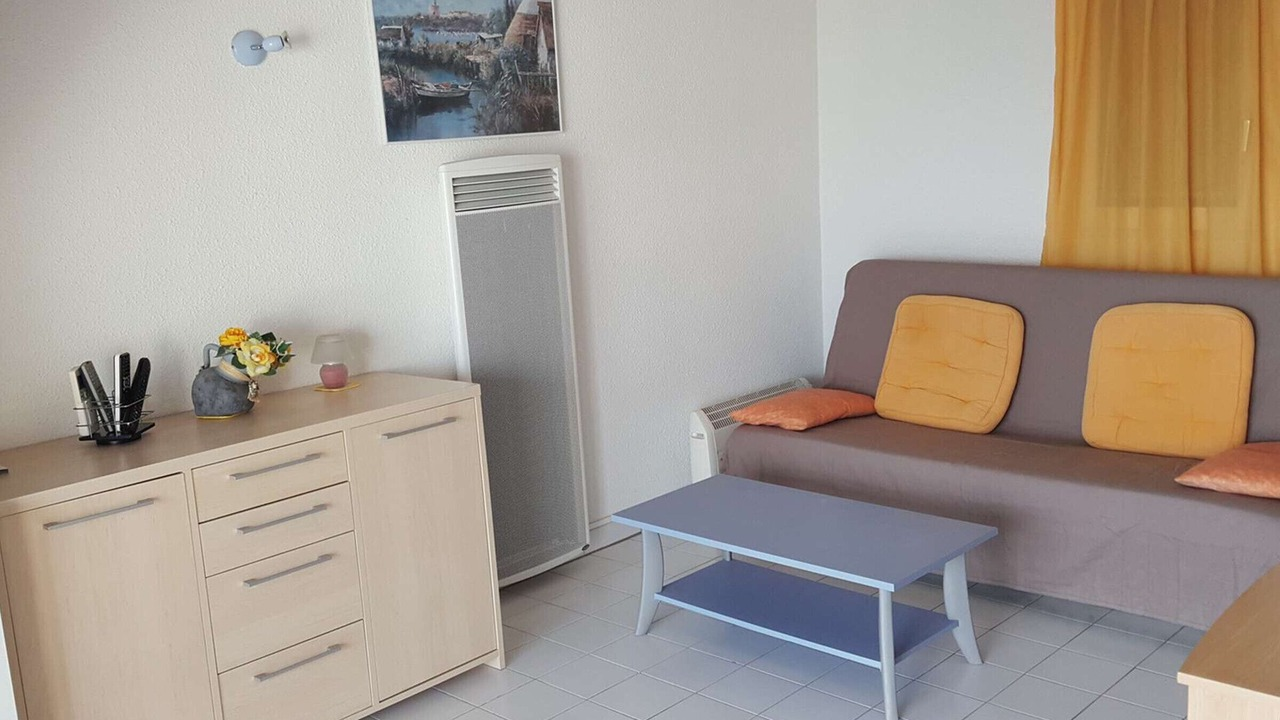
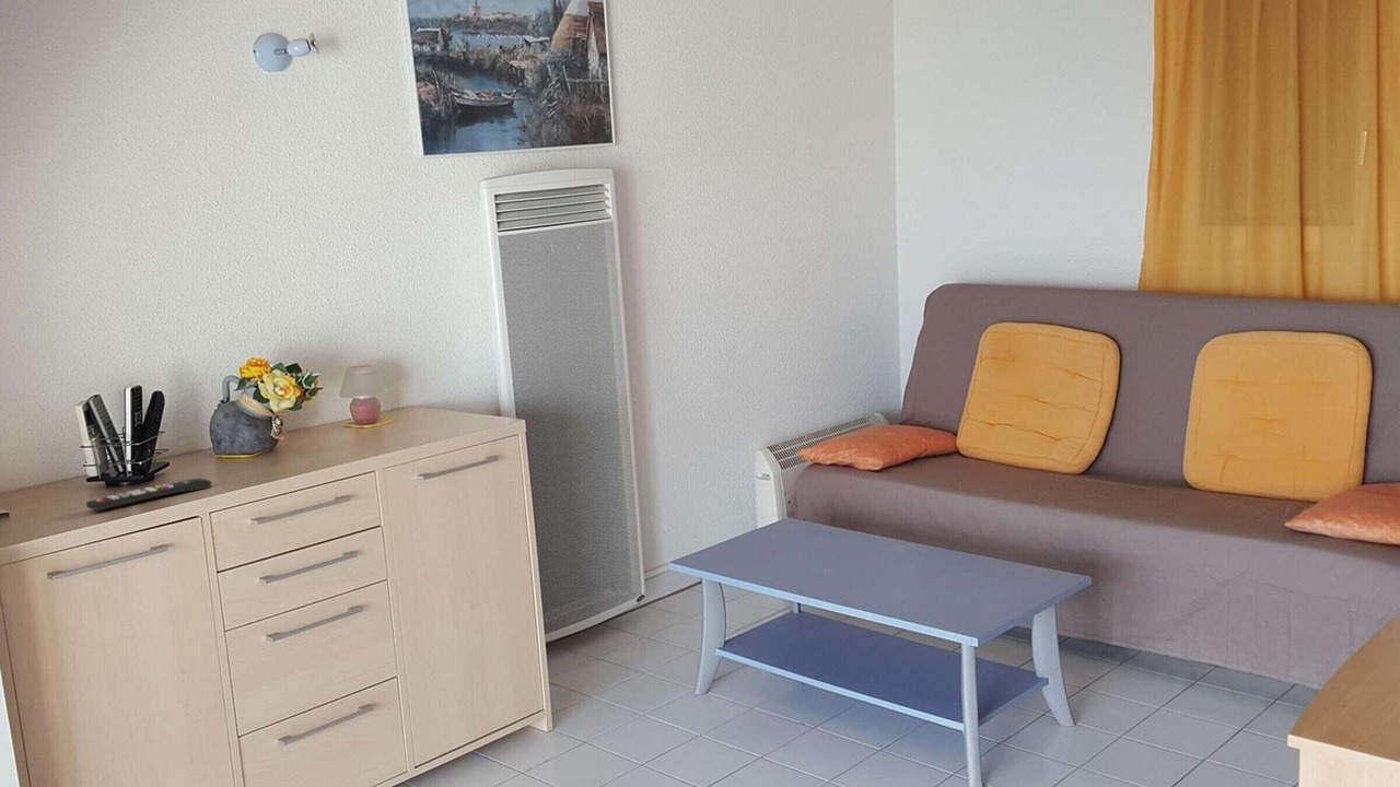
+ remote control (150, 493)
